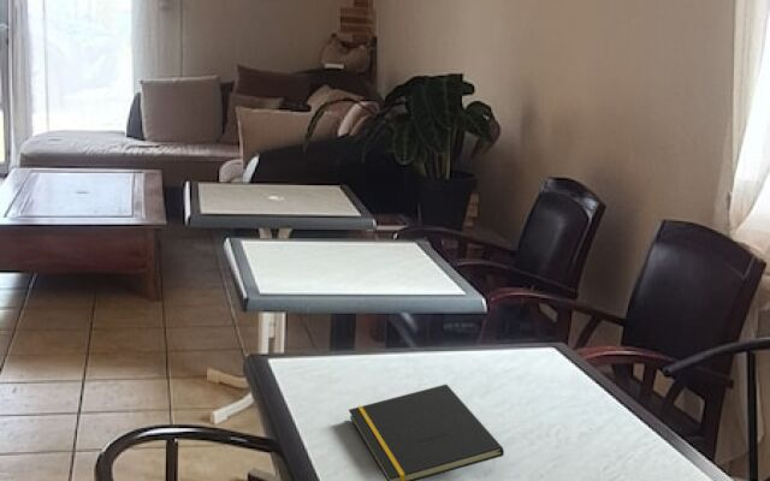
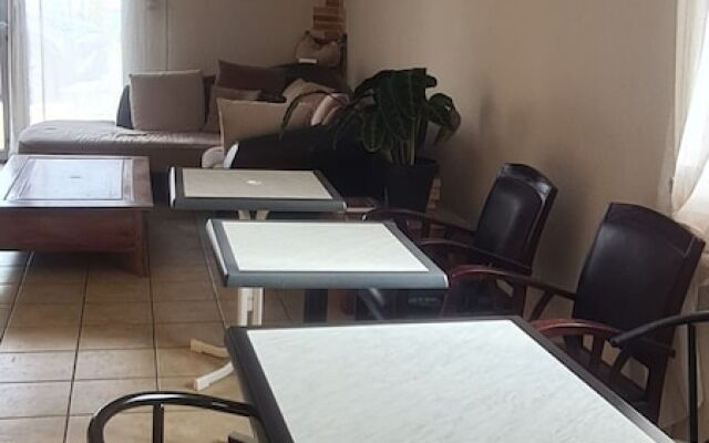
- notepad (421, 430)
